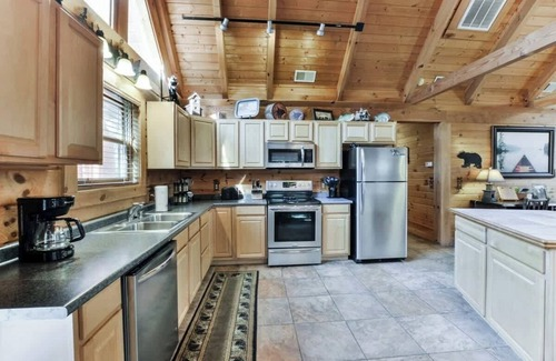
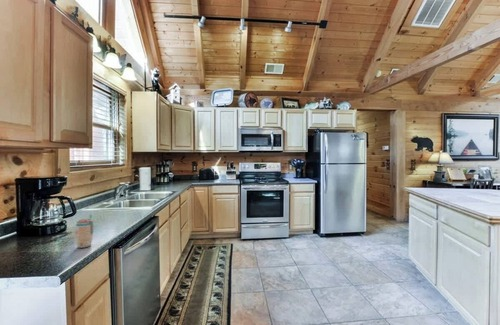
+ beverage can (84, 230)
